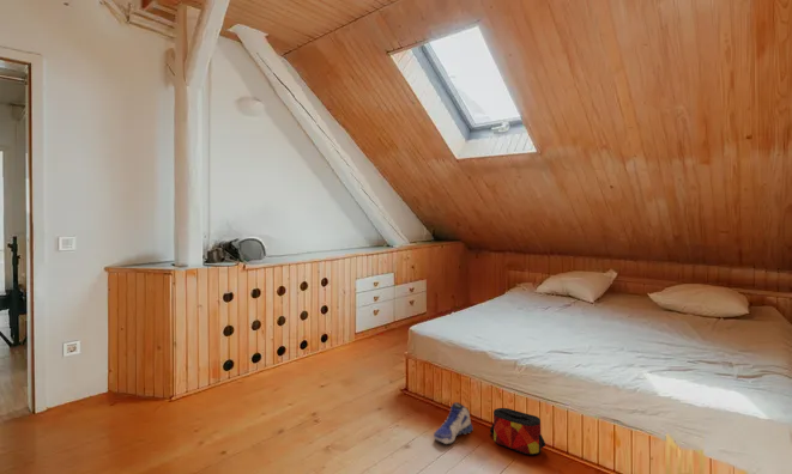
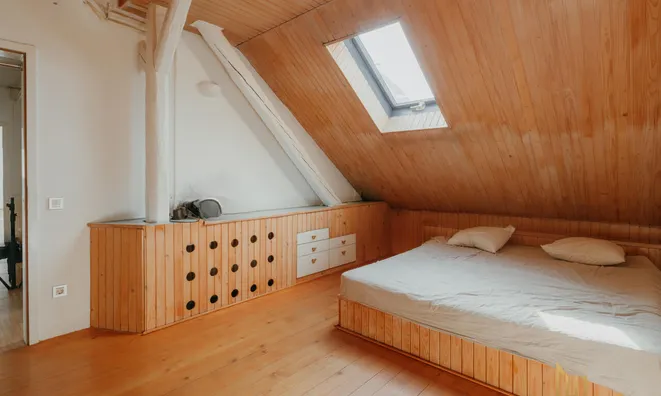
- sneaker (453, 419)
- bag (515, 427)
